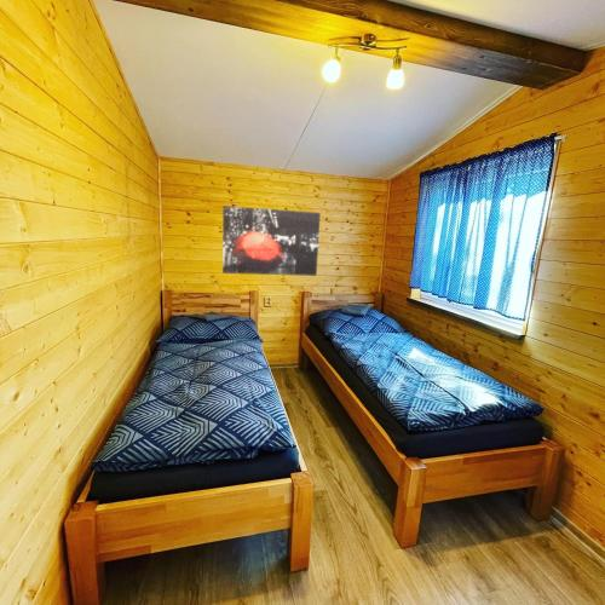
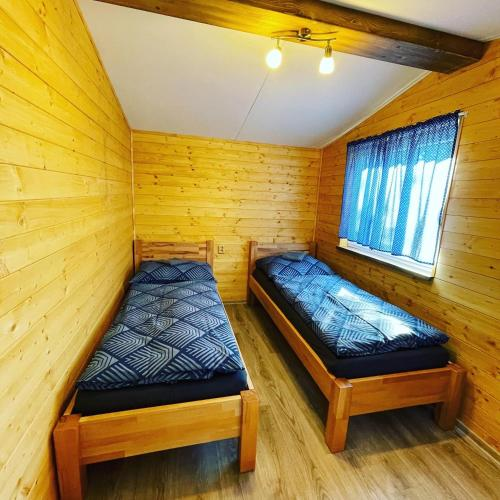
- wall art (271, 242)
